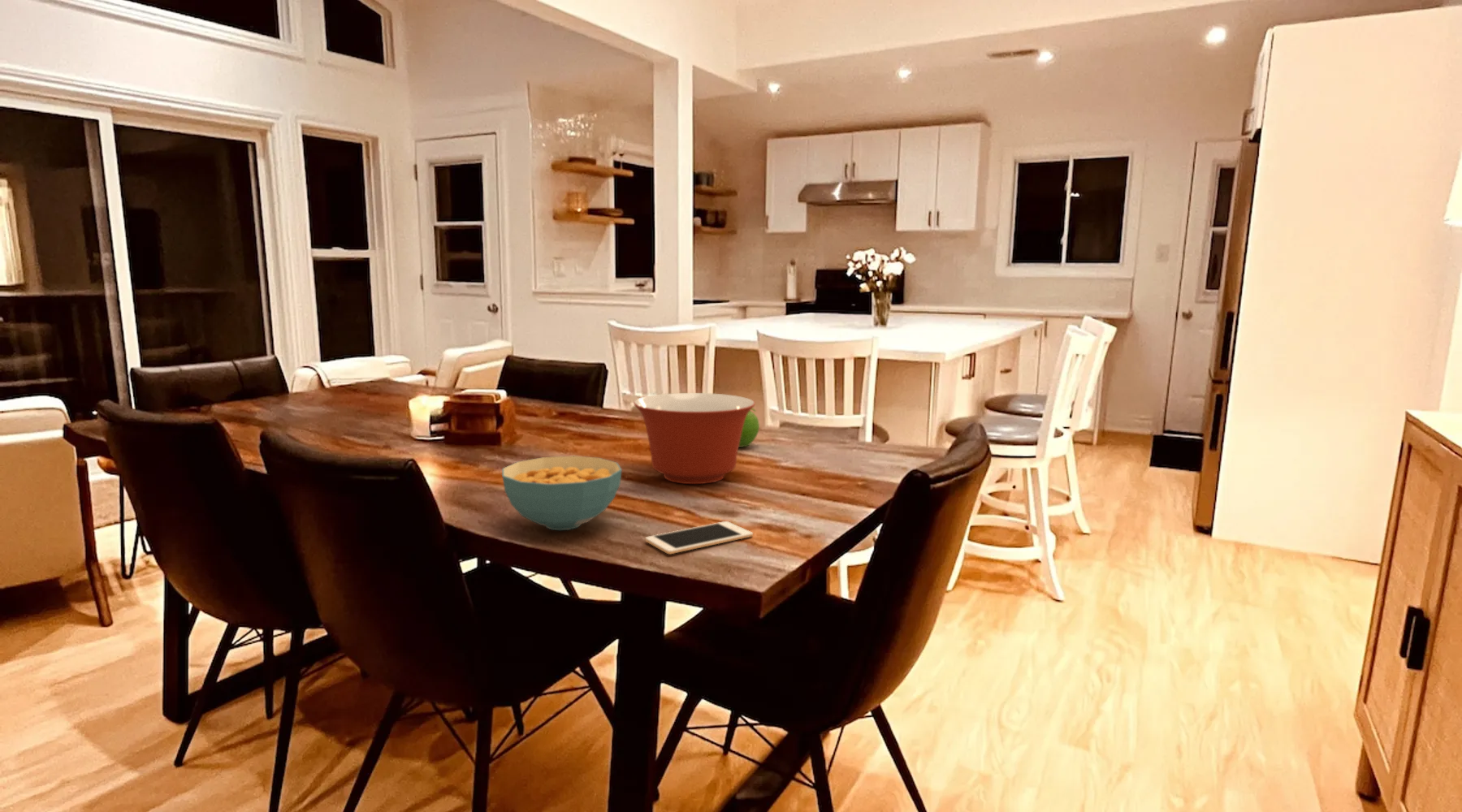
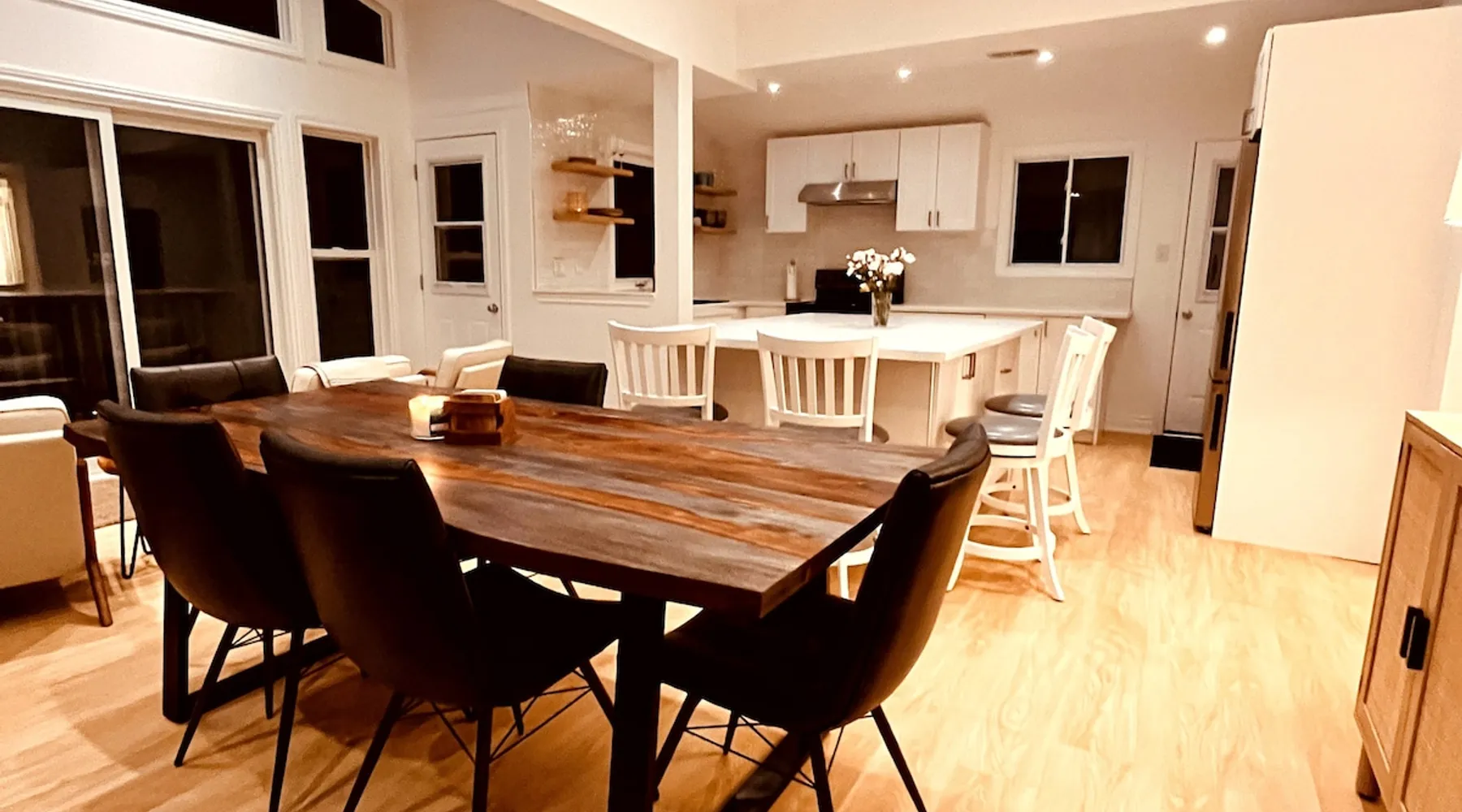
- cereal bowl (562, 497)
- cell phone (699, 537)
- mixing bowl (694, 438)
- fruit (743, 425)
